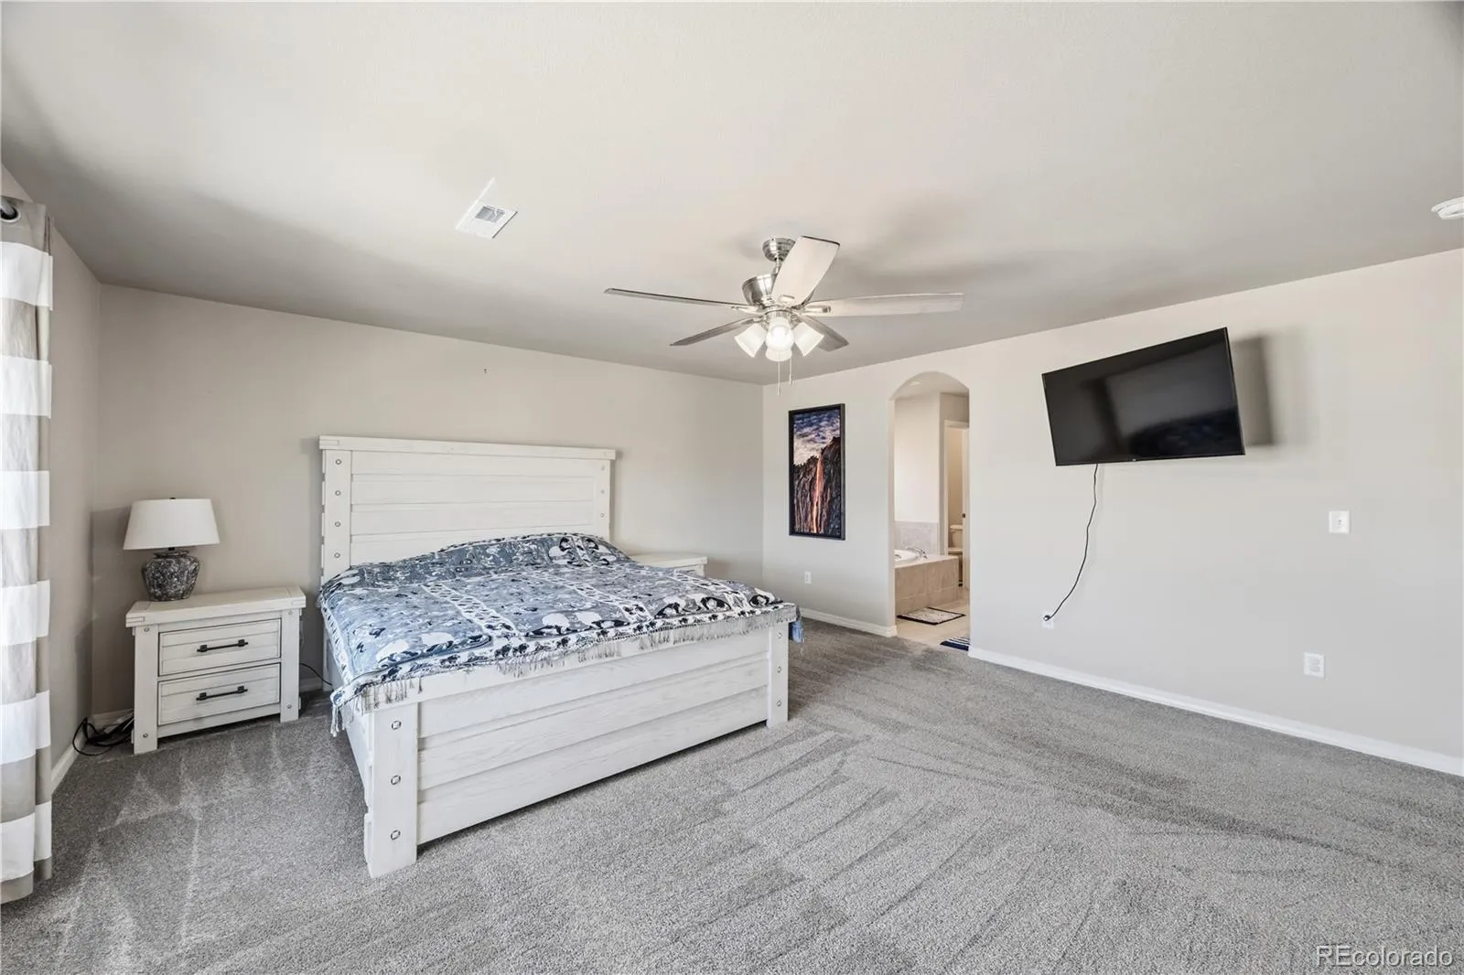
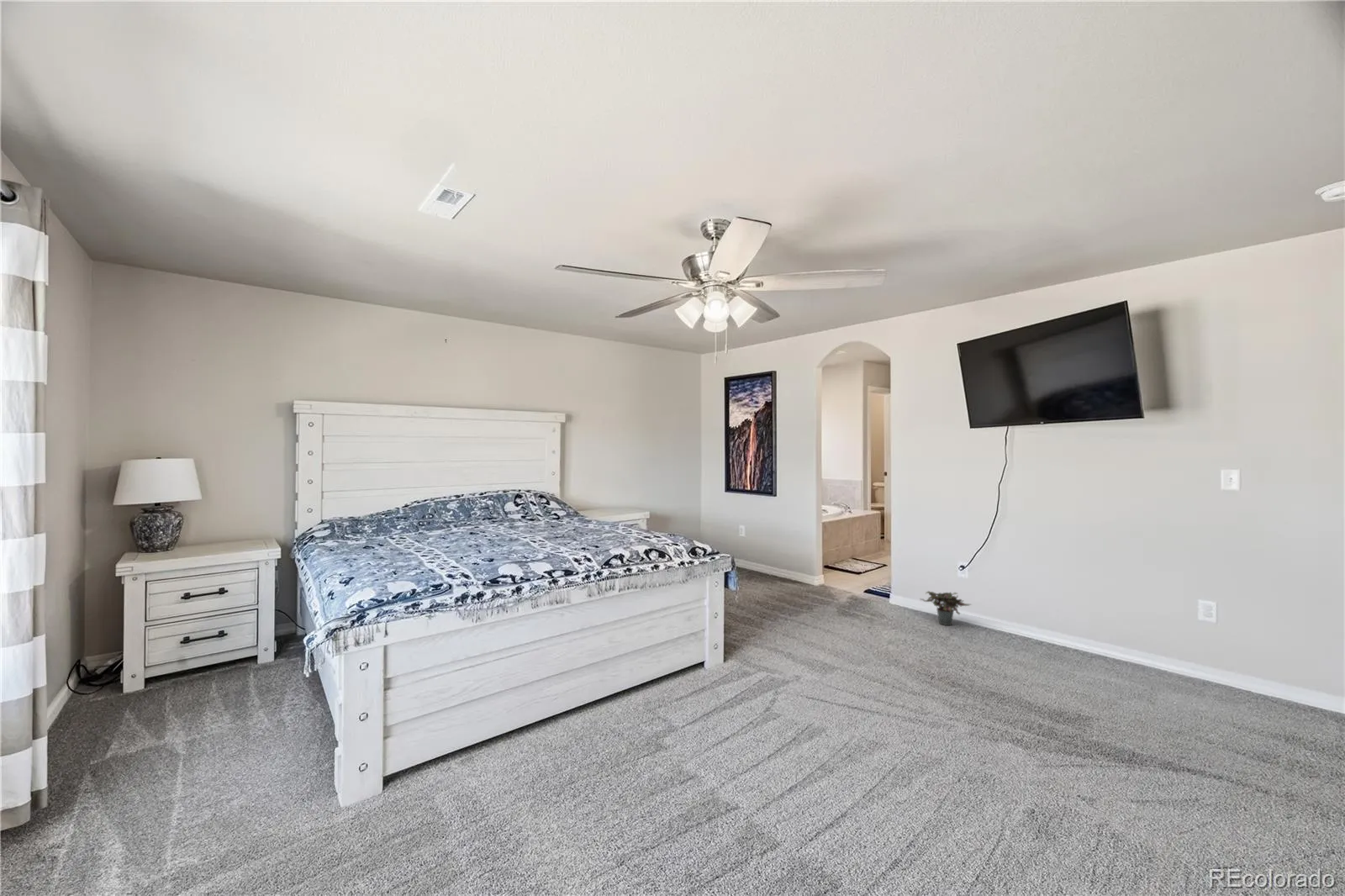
+ potted plant (945, 608)
